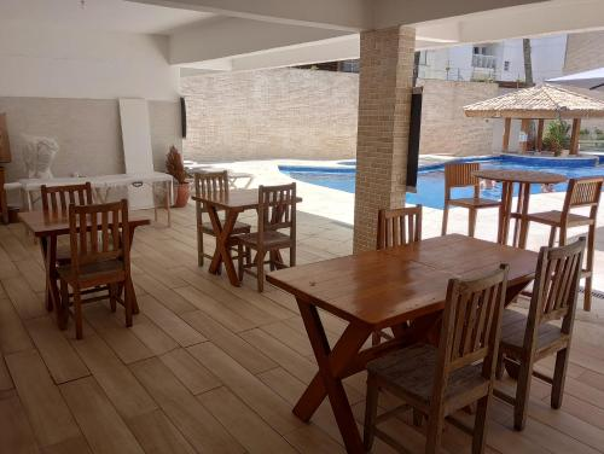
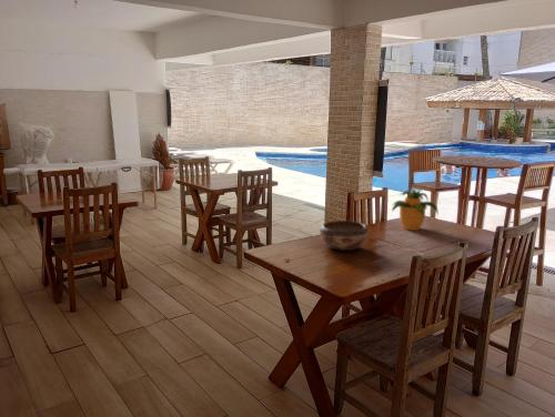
+ decorative bowl (343, 236)
+ potted plant (410, 208)
